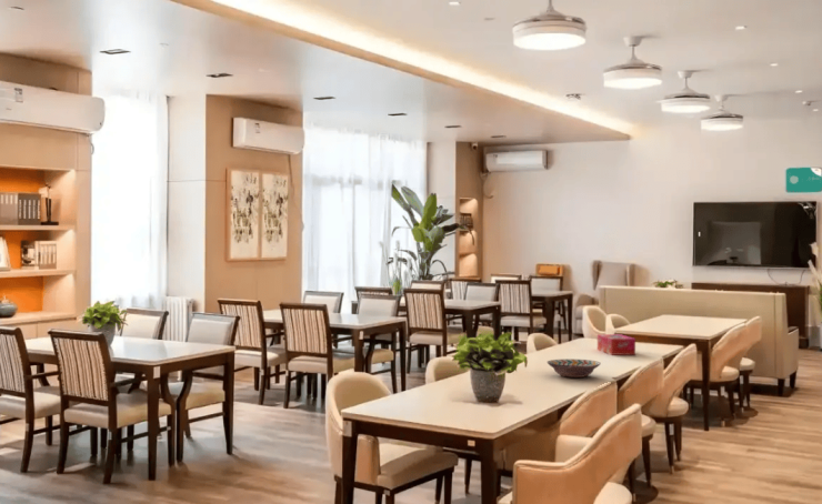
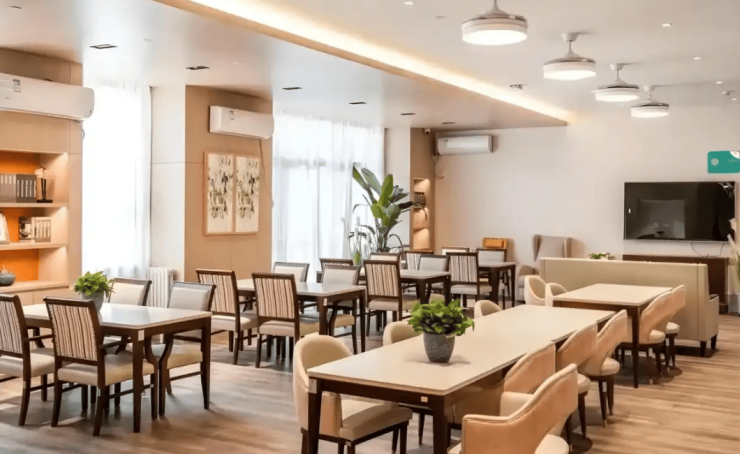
- tissue box (615, 344)
- decorative bowl (573, 369)
